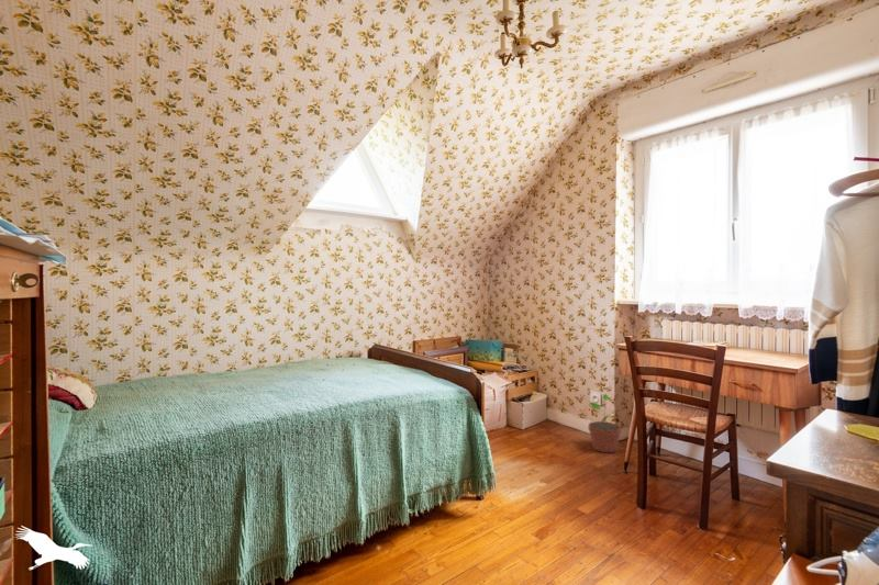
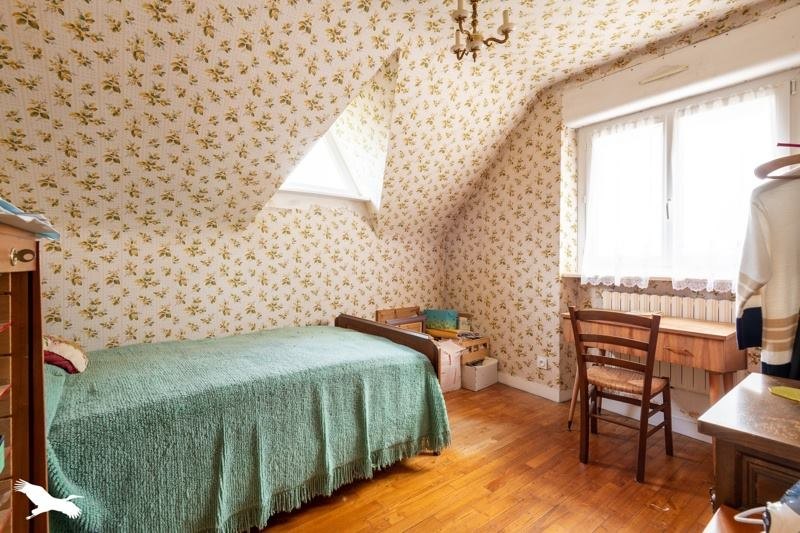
- potted plant (604, 423)
